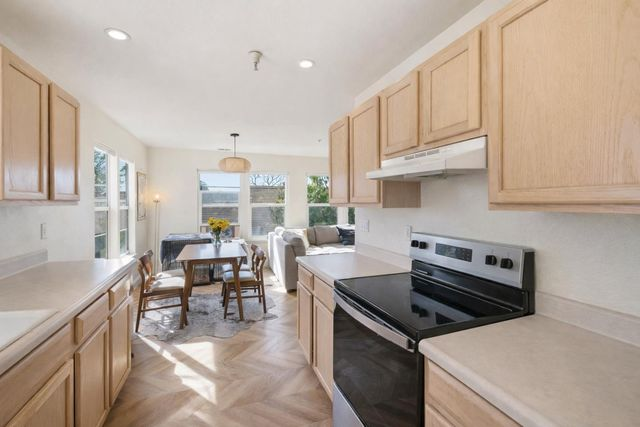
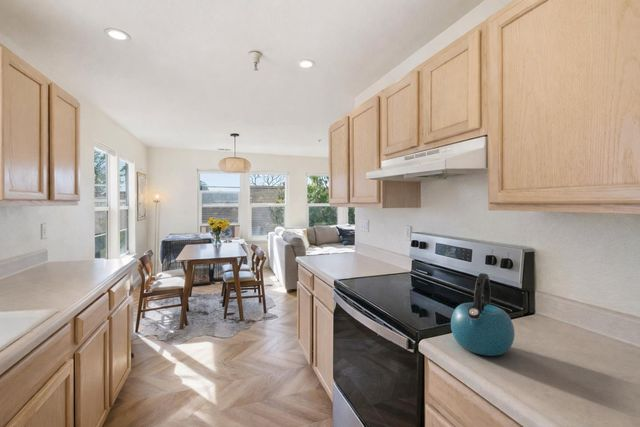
+ kettle (480, 311)
